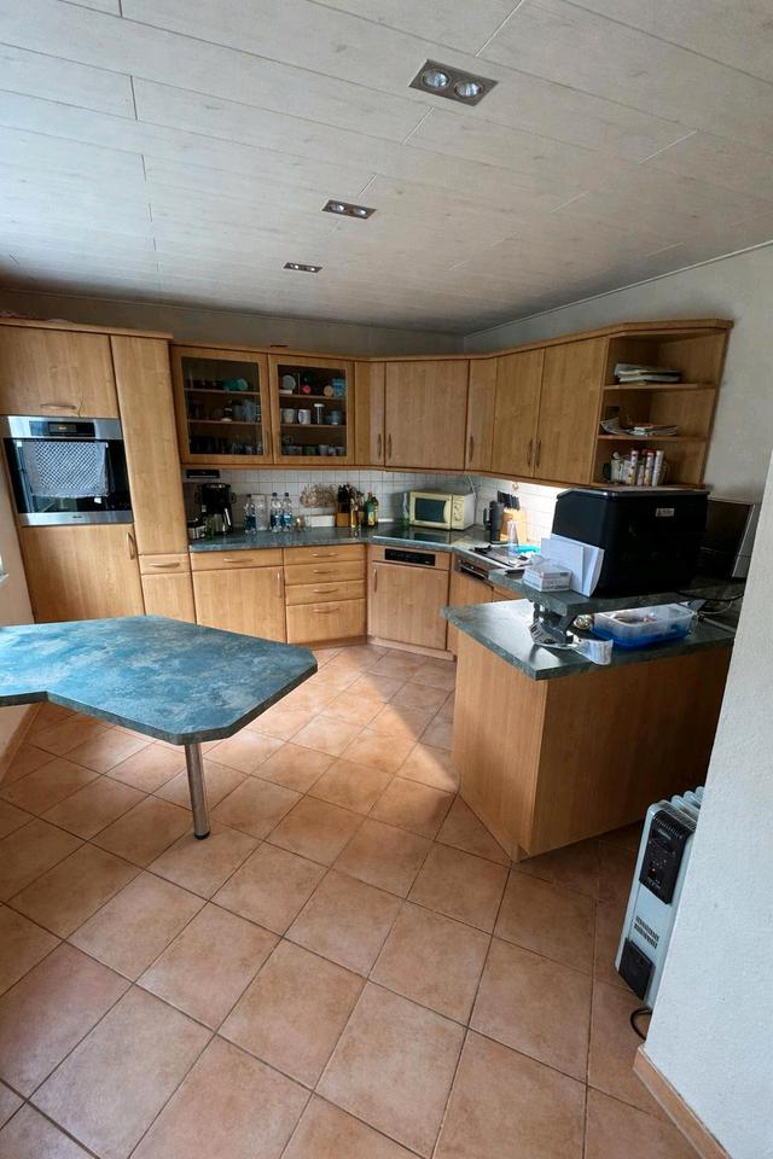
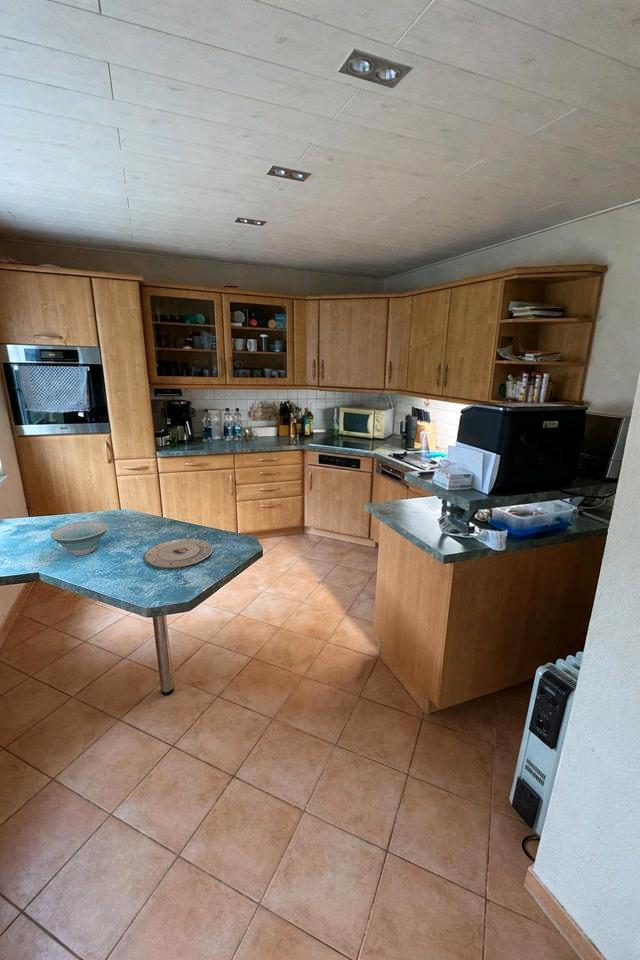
+ plate (179, 553)
+ bowl (81, 540)
